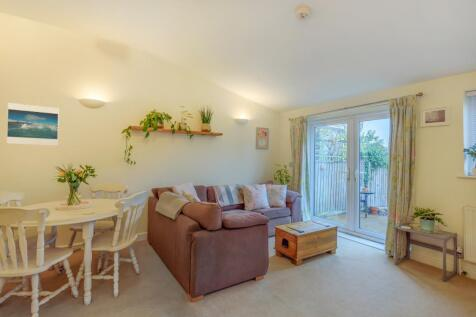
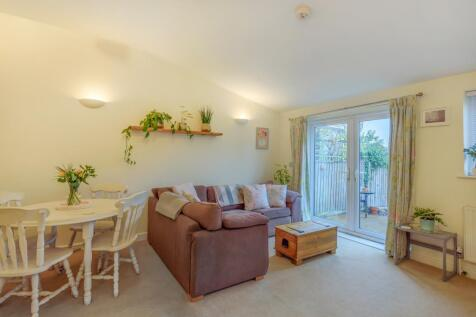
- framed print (34, 125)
